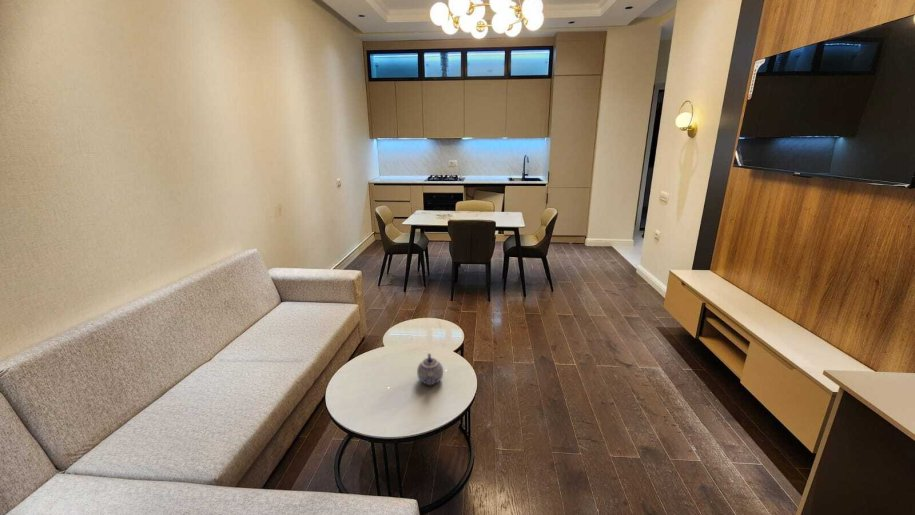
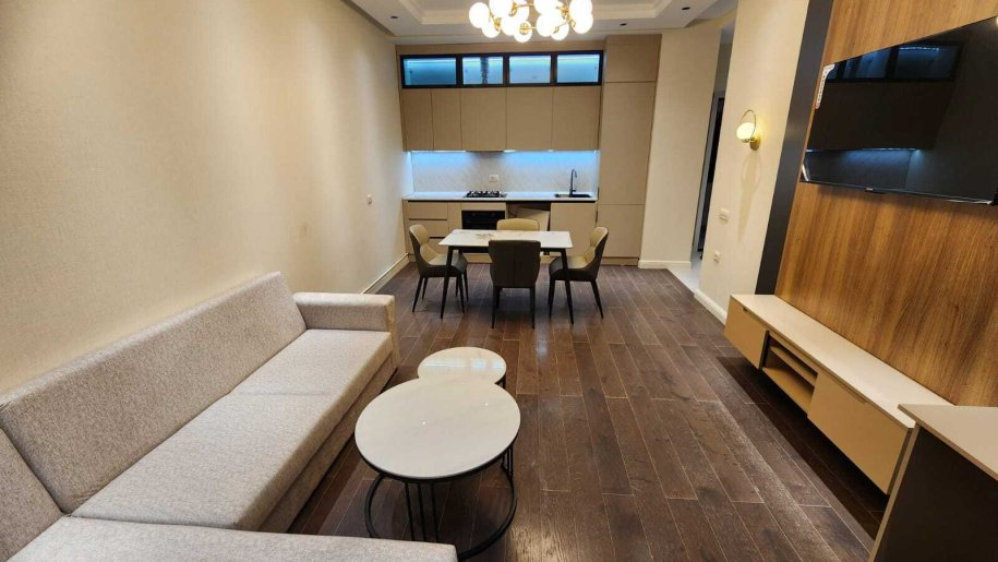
- teapot (430, 369)
